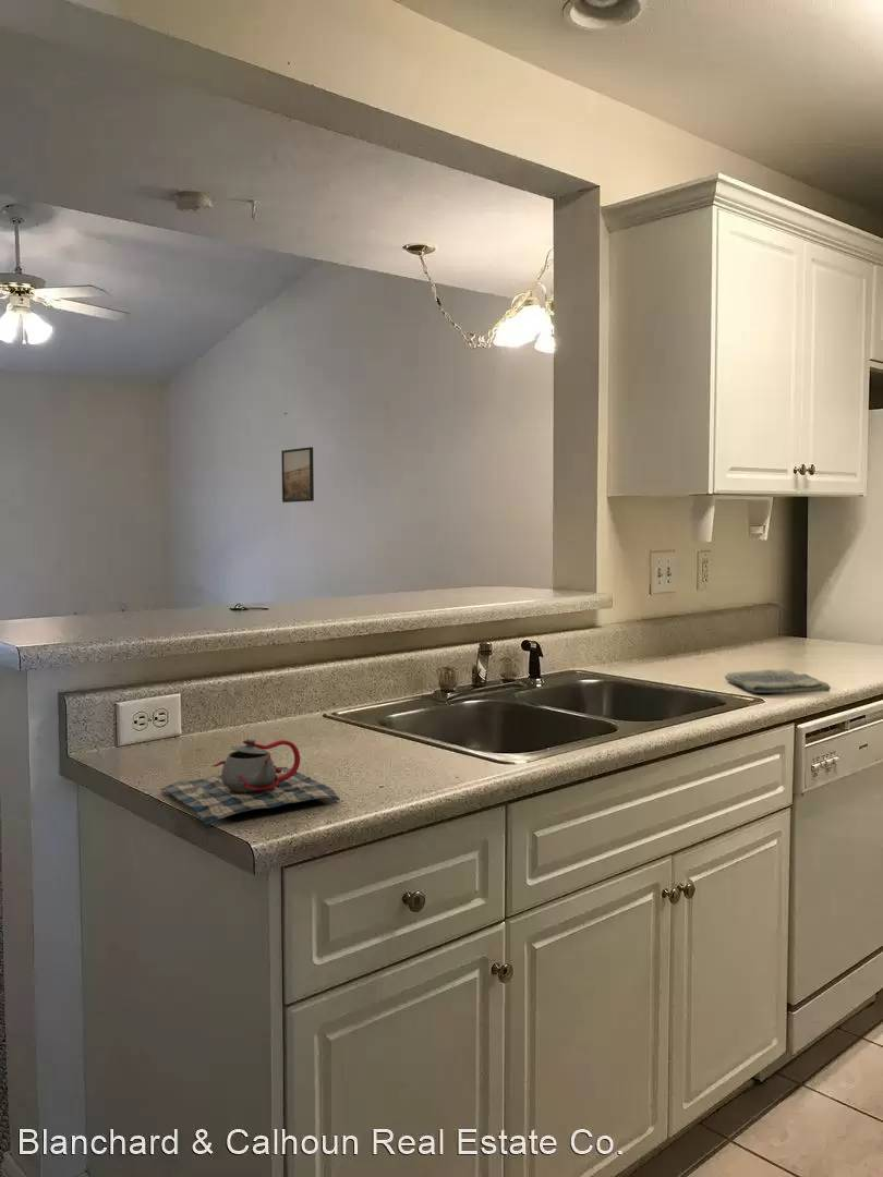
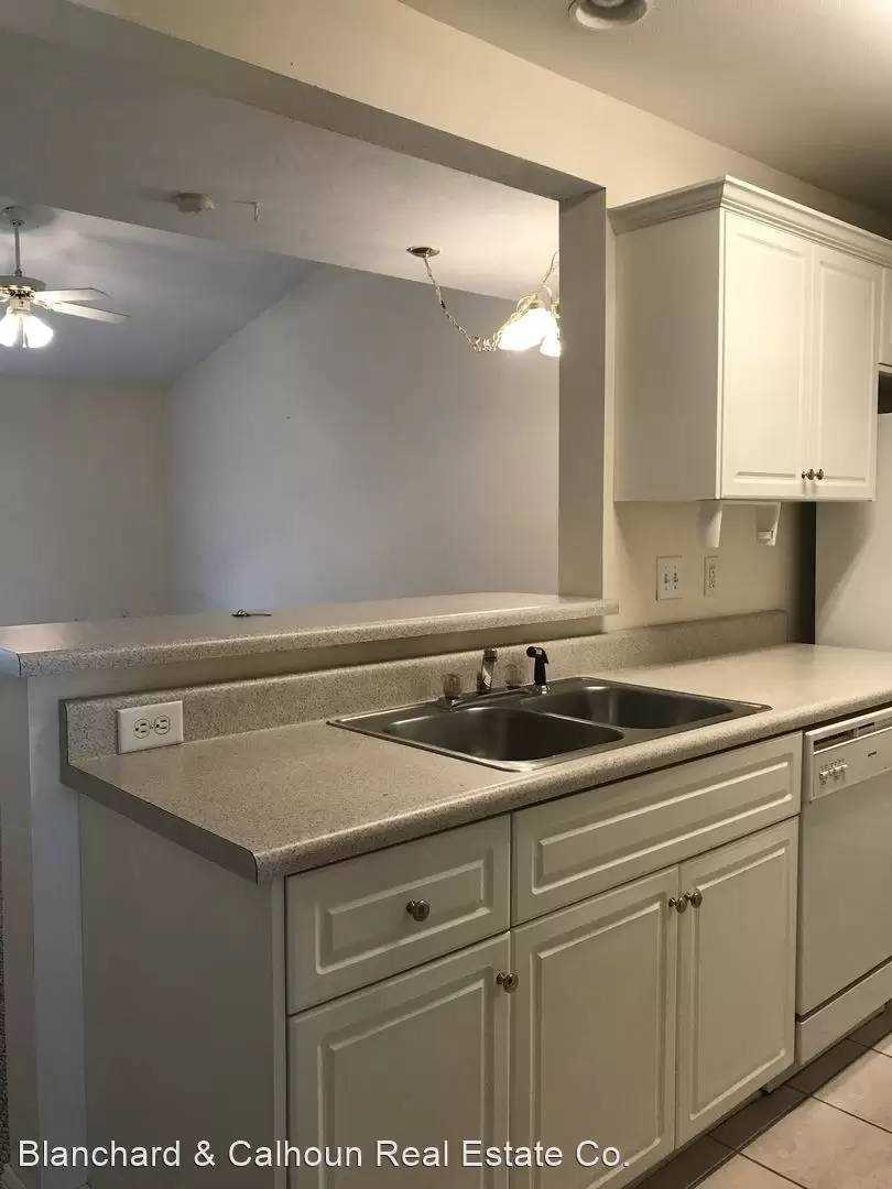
- dish towel (776, 680)
- teapot (249, 767)
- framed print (297, 475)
